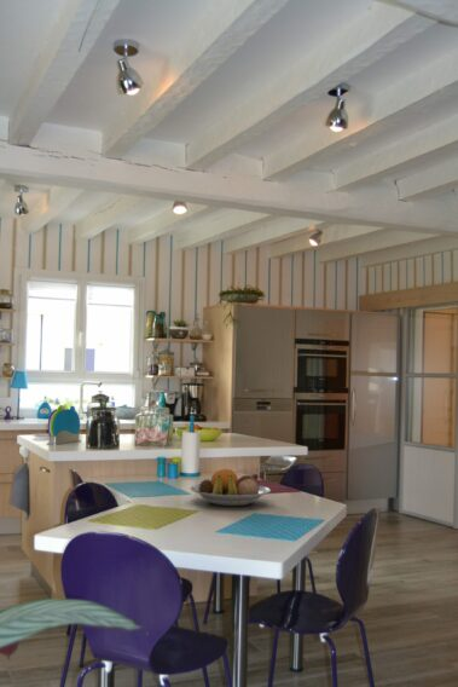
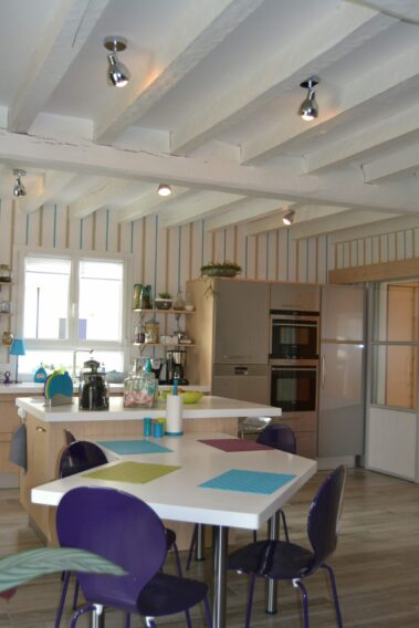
- fruit bowl (230, 485)
